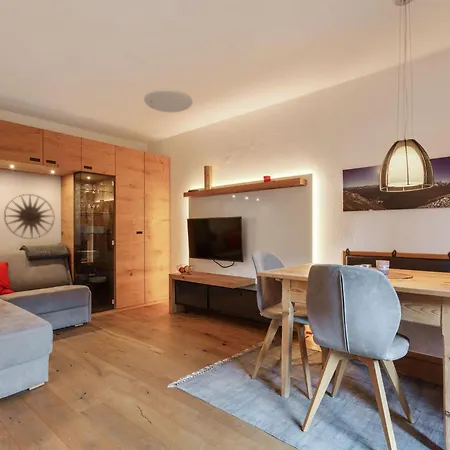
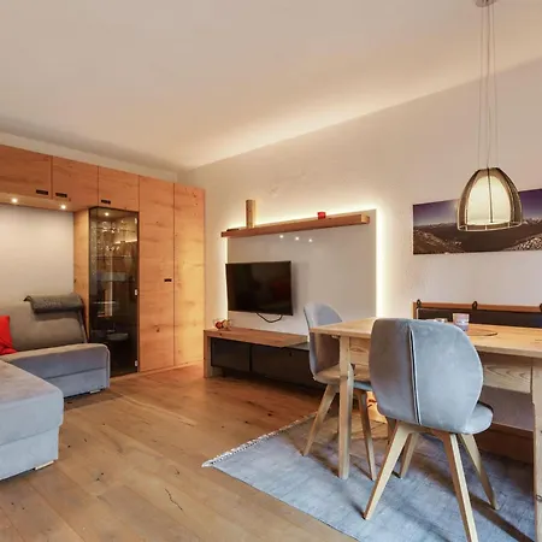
- ceiling light (168, 101)
- wall art (30, 216)
